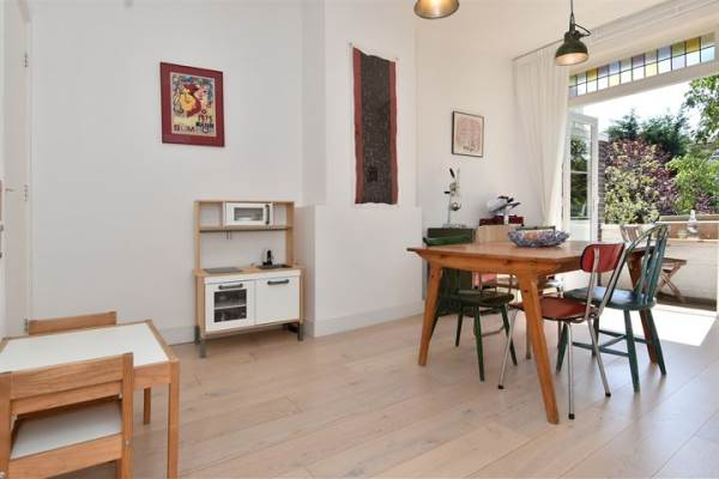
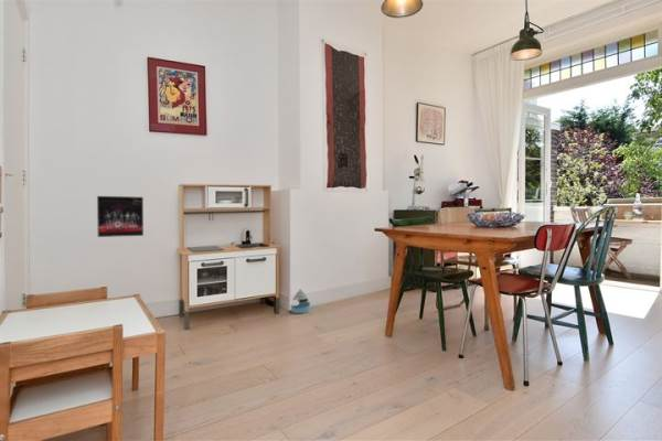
+ album cover (120, 216)
+ stacking toy (300, 299)
